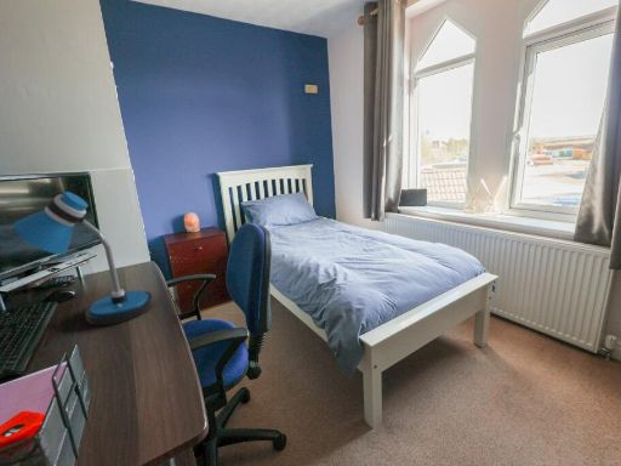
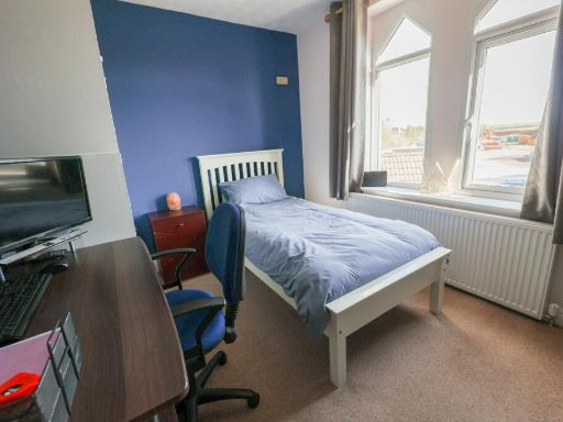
- desk lamp (106, 254)
